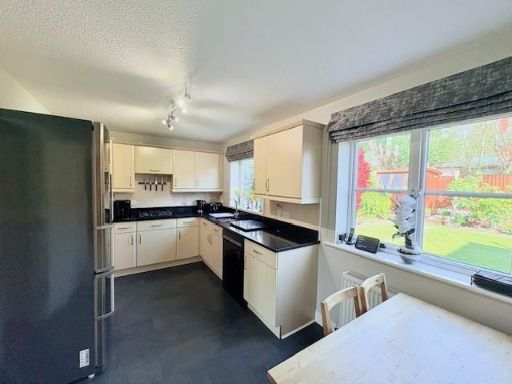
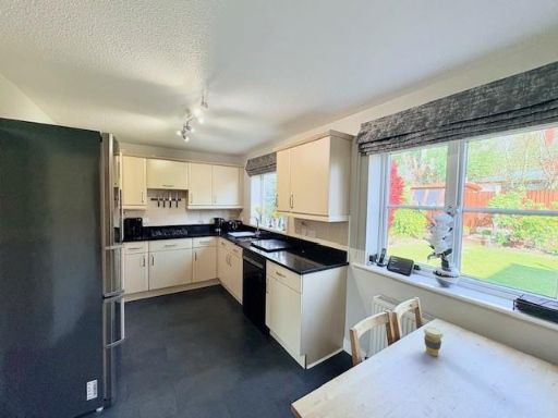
+ coffee cup (432, 341)
